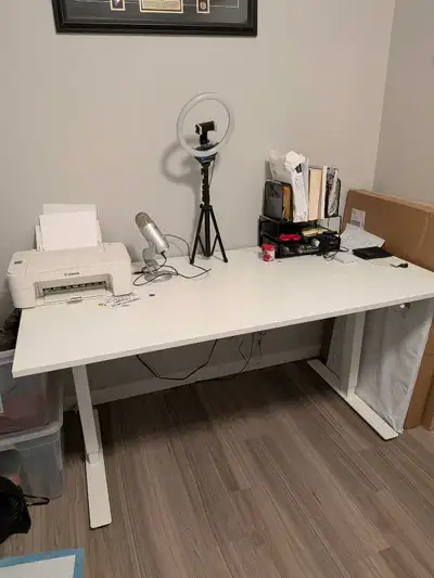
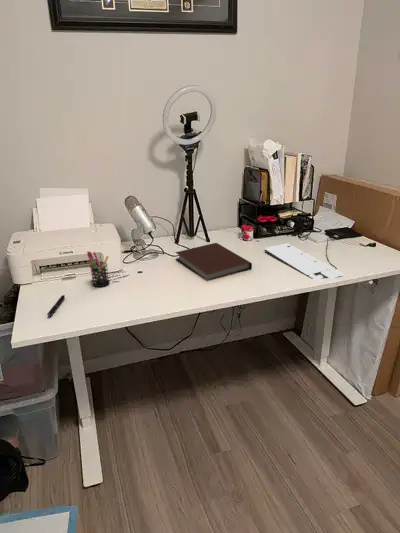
+ notebook (212, 260)
+ keyboard (326, 255)
+ pen (56, 304)
+ pen holder (97, 268)
